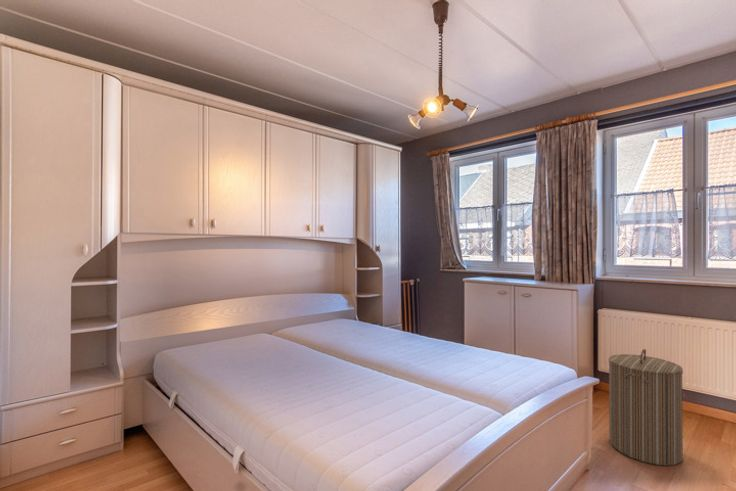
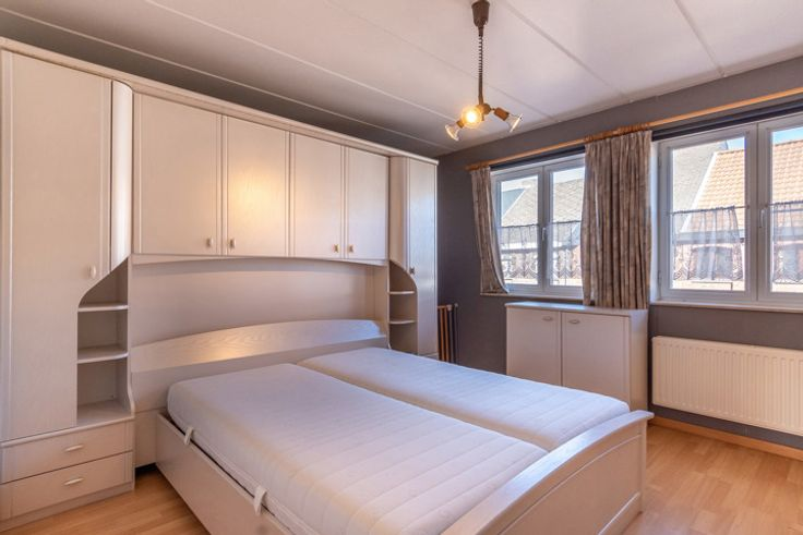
- laundry hamper (644, 398)
